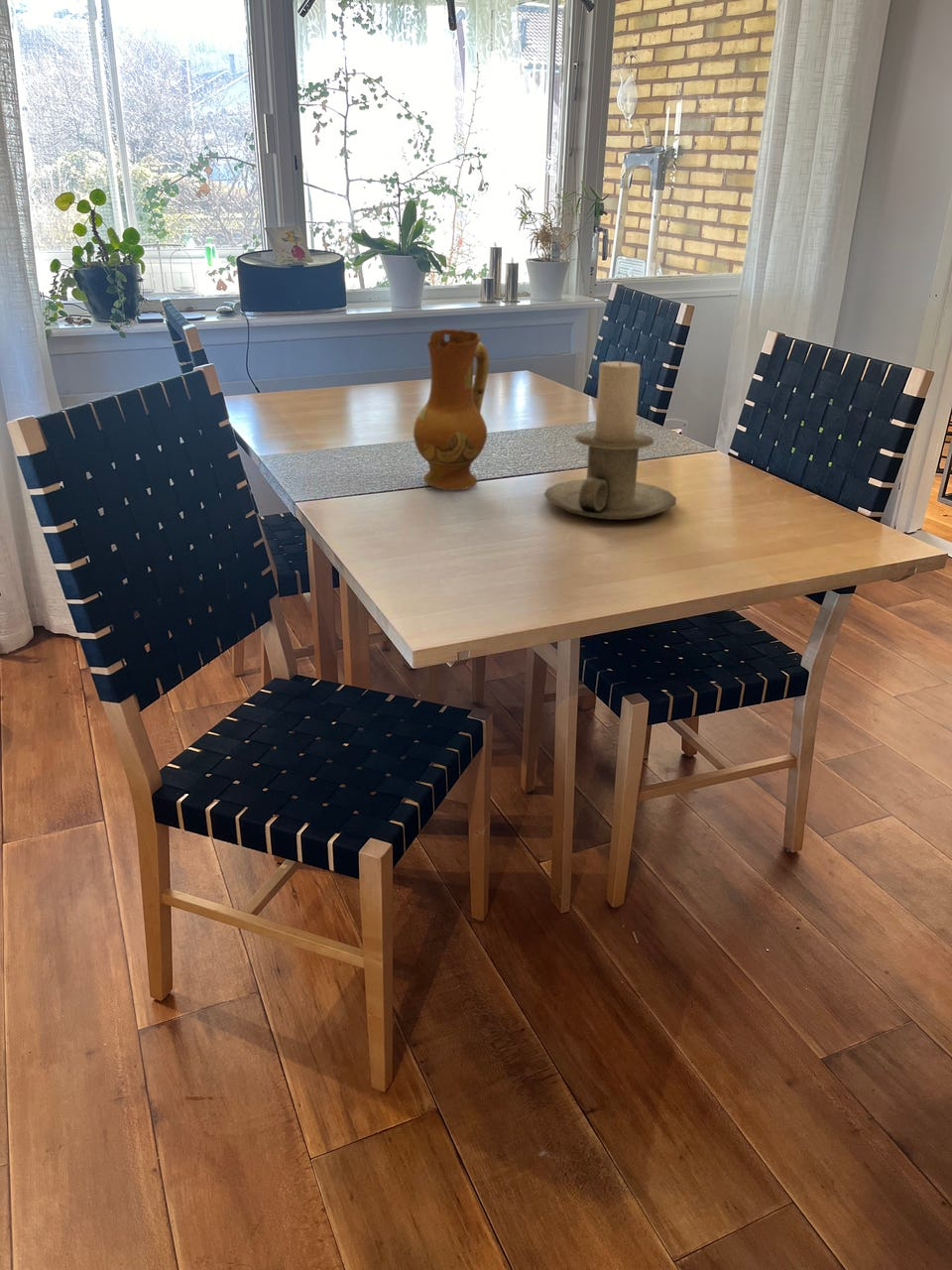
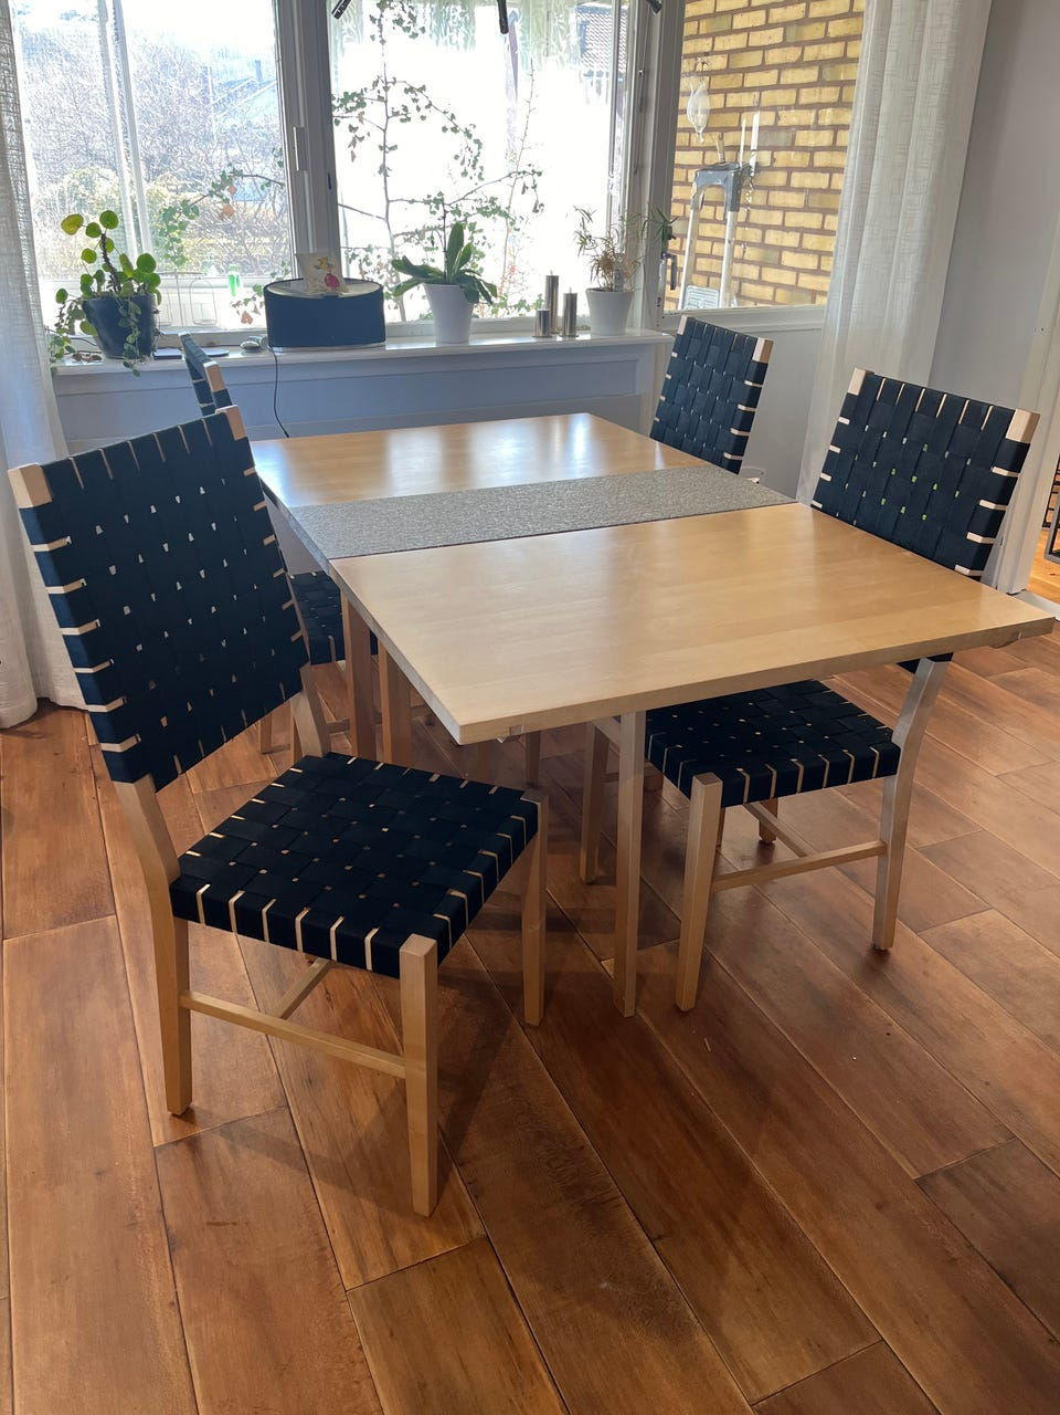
- candle holder (614, 435)
- ceramic jug (452, 409)
